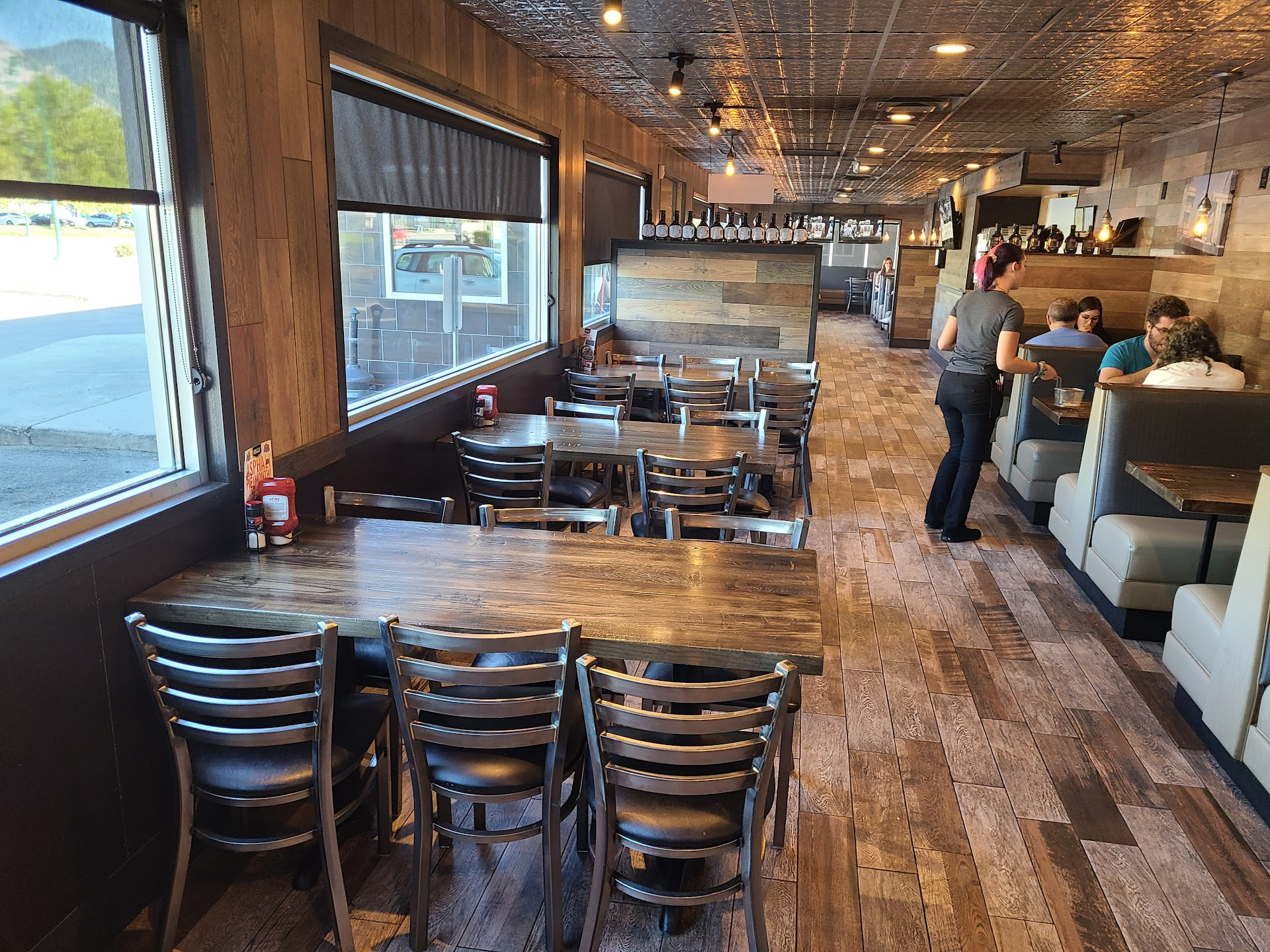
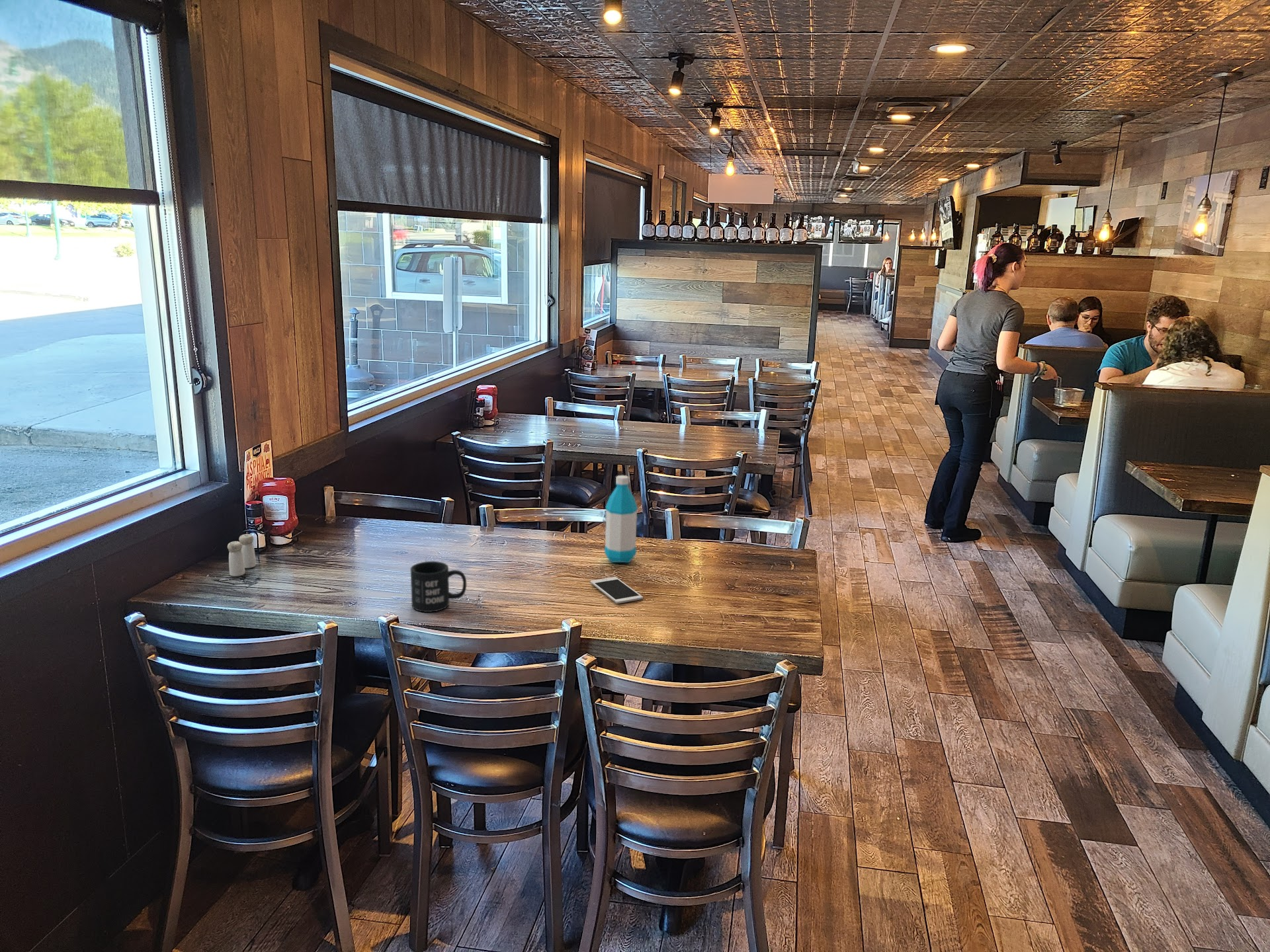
+ salt and pepper shaker (241, 554)
+ mug (439, 585)
+ water bottle (621, 518)
+ cell phone (616, 590)
